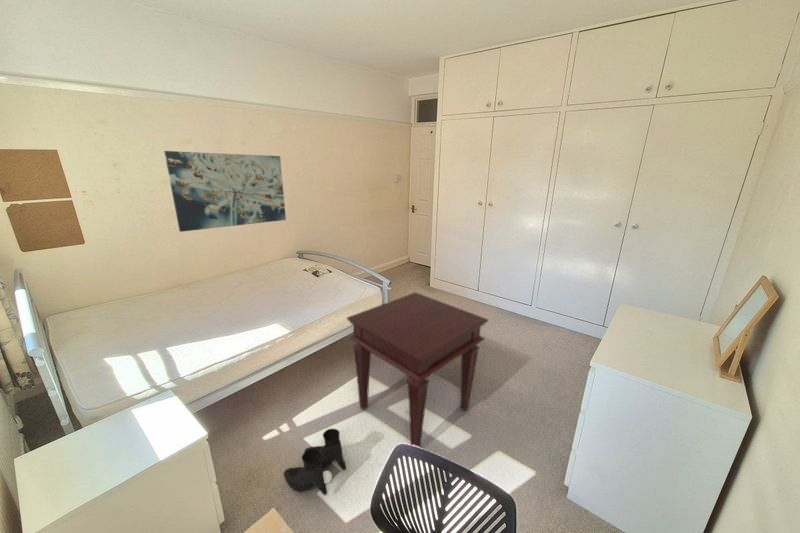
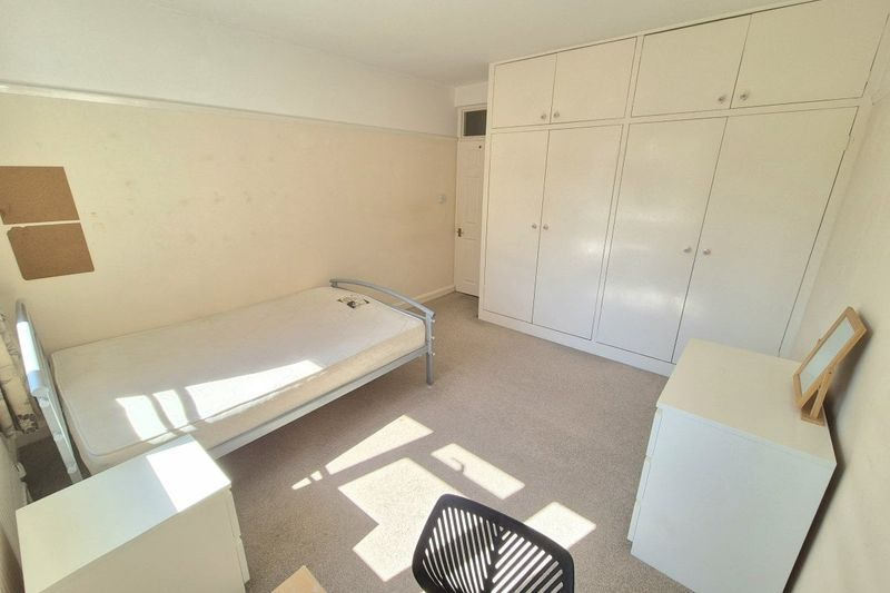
- boots (313, 455)
- wall art (233, 190)
- side table (415, 365)
